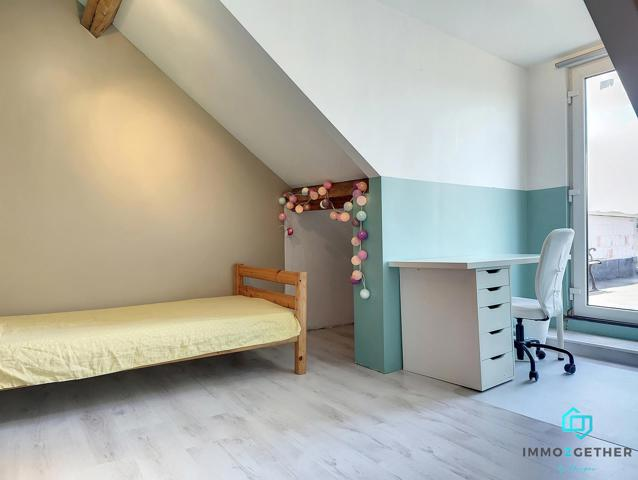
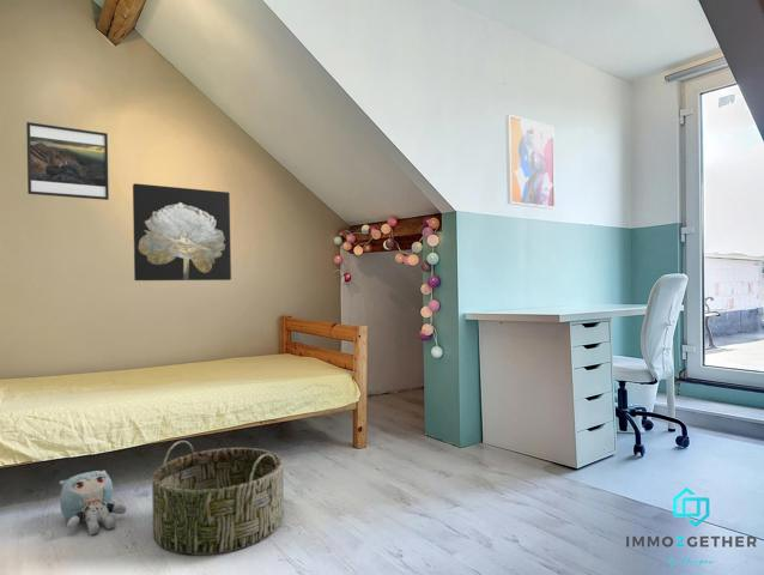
+ plush toy (91, 498)
+ wall art (530, 163)
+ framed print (68, 162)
+ basket (219, 485)
+ wall art (183, 234)
